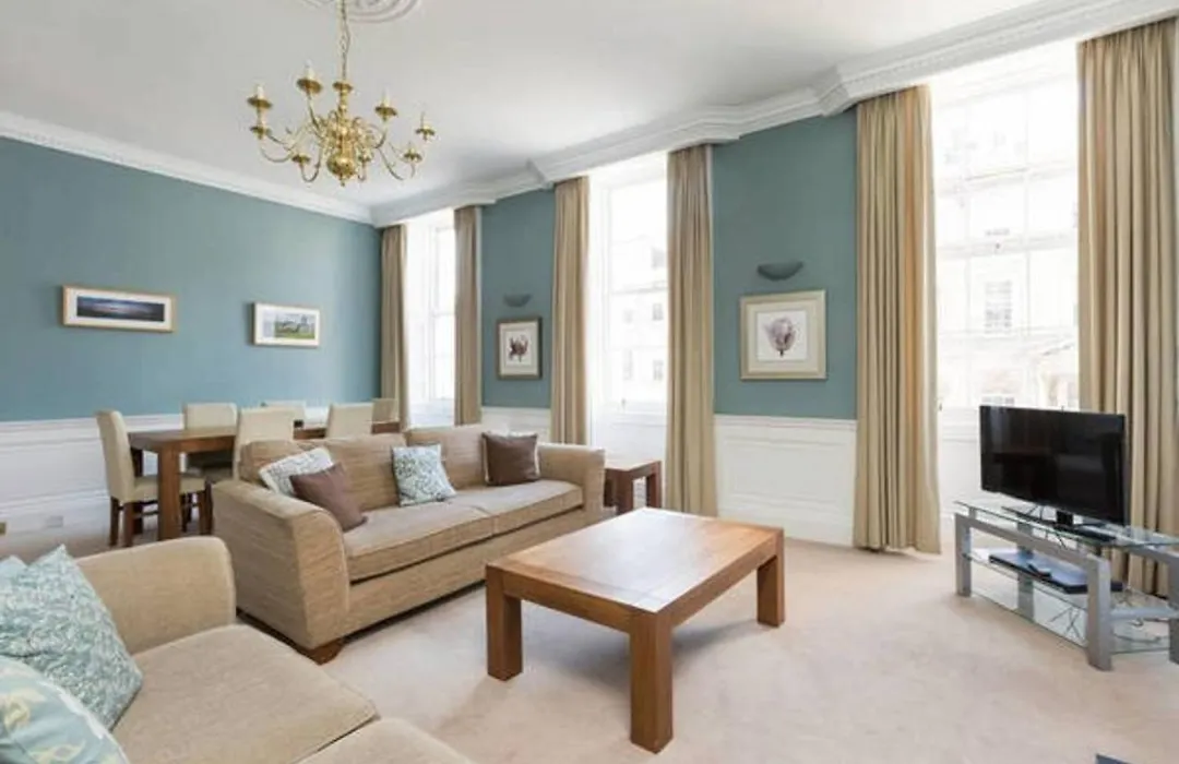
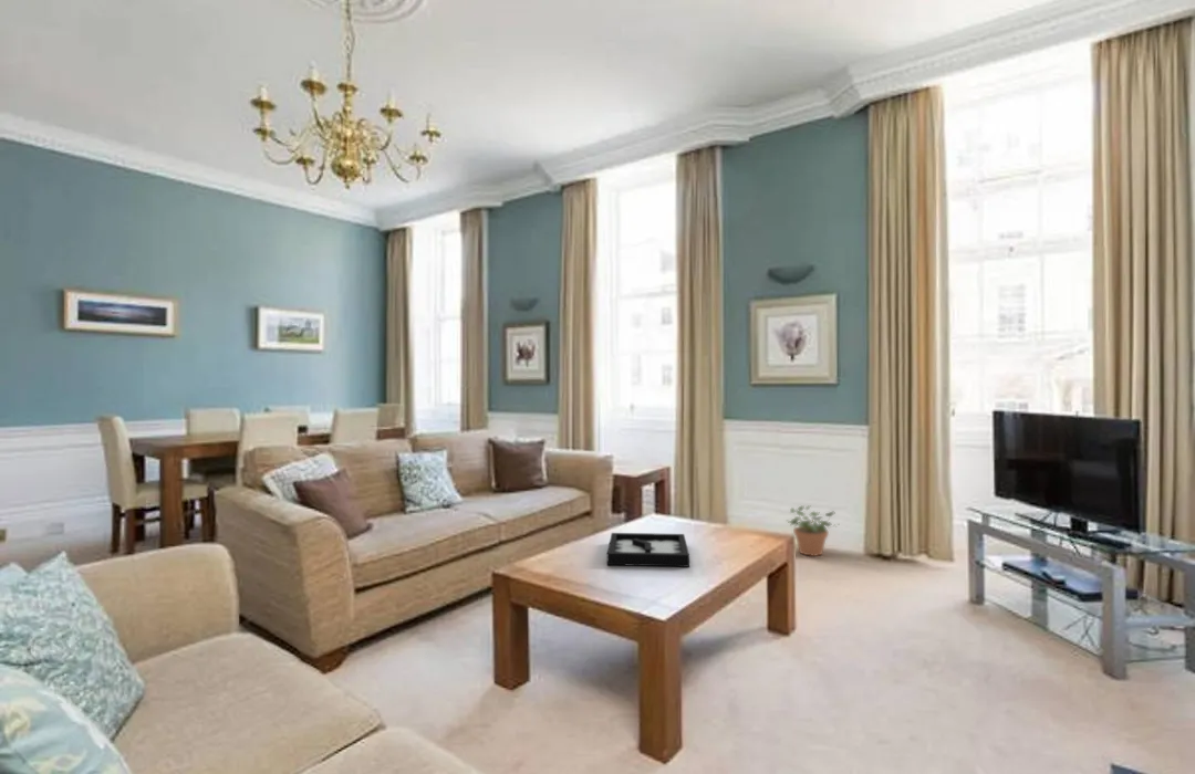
+ potted plant (814, 531)
+ decorative tray (647, 548)
